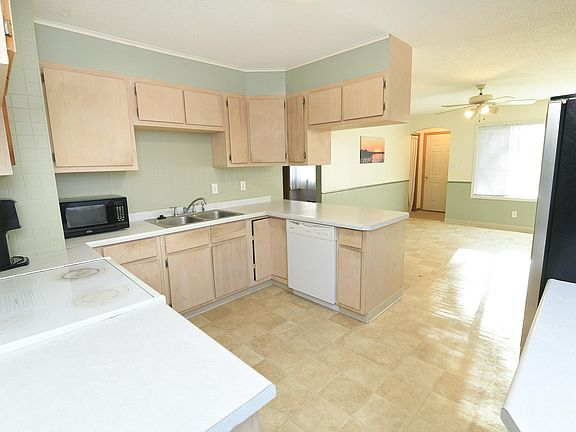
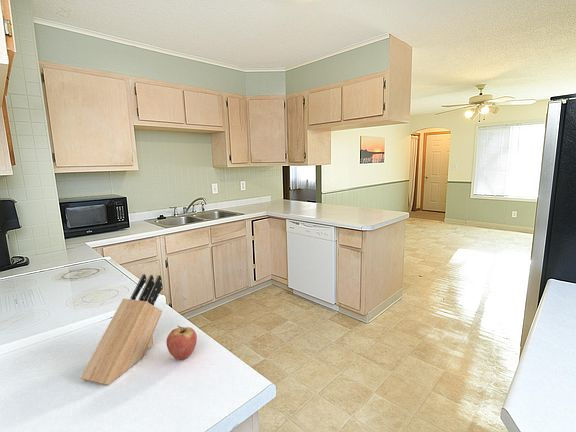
+ fruit (182, 340)
+ knife block (128, 321)
